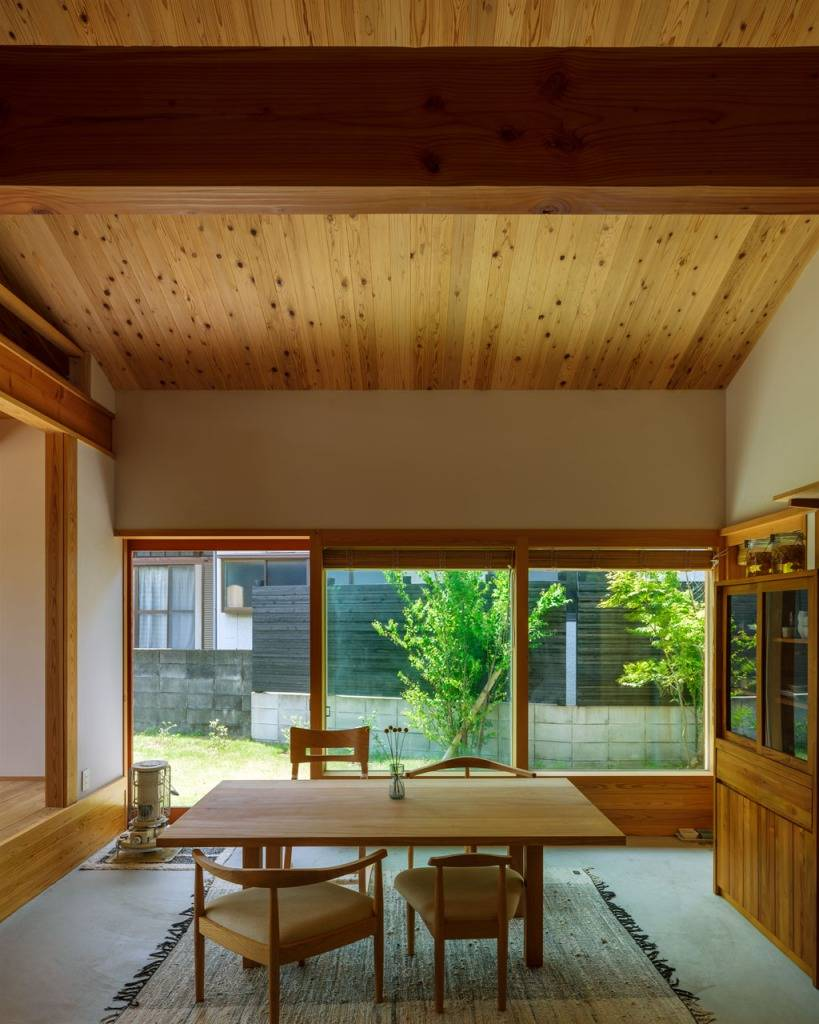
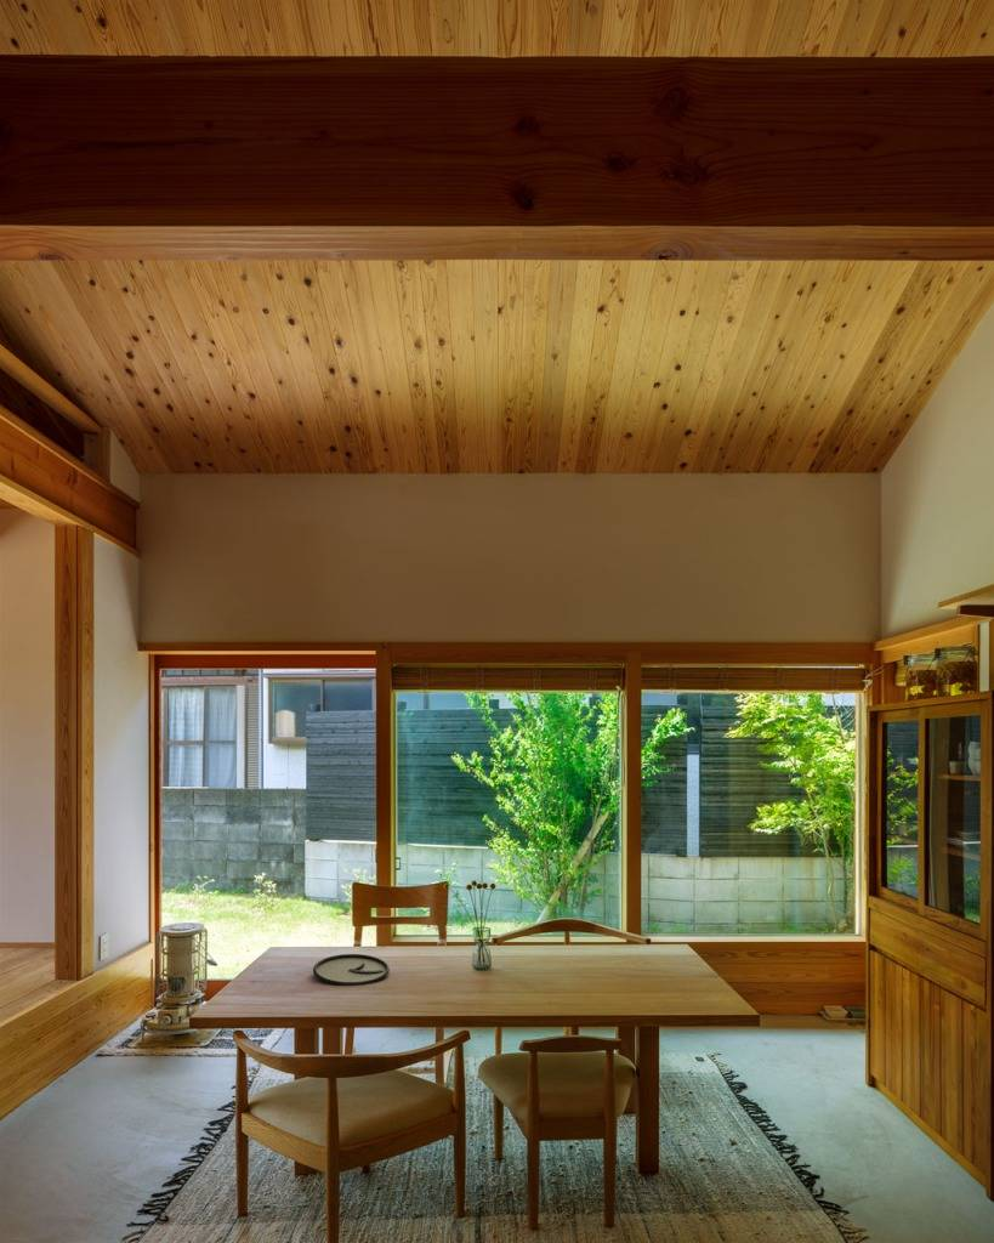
+ plate (351, 969)
